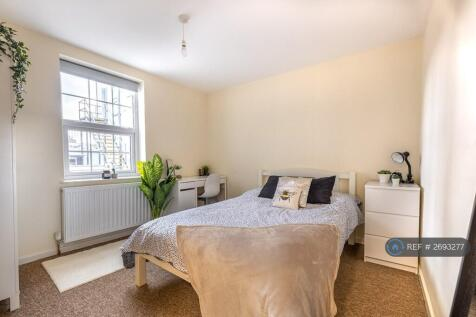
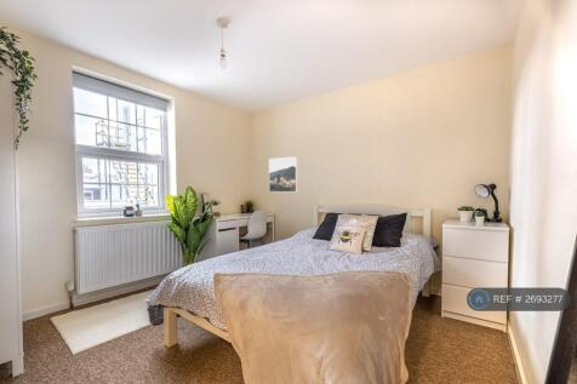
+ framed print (282, 174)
